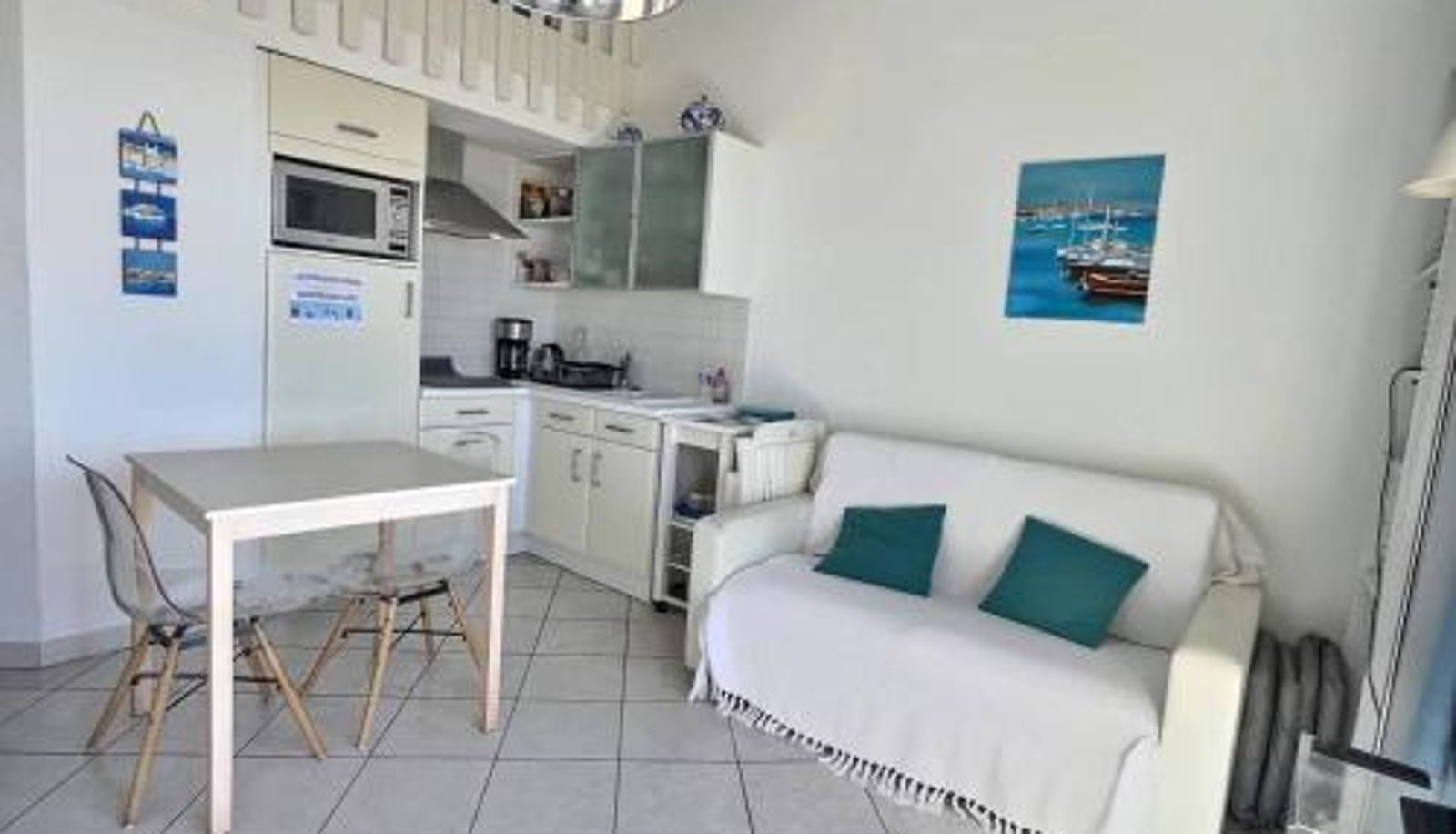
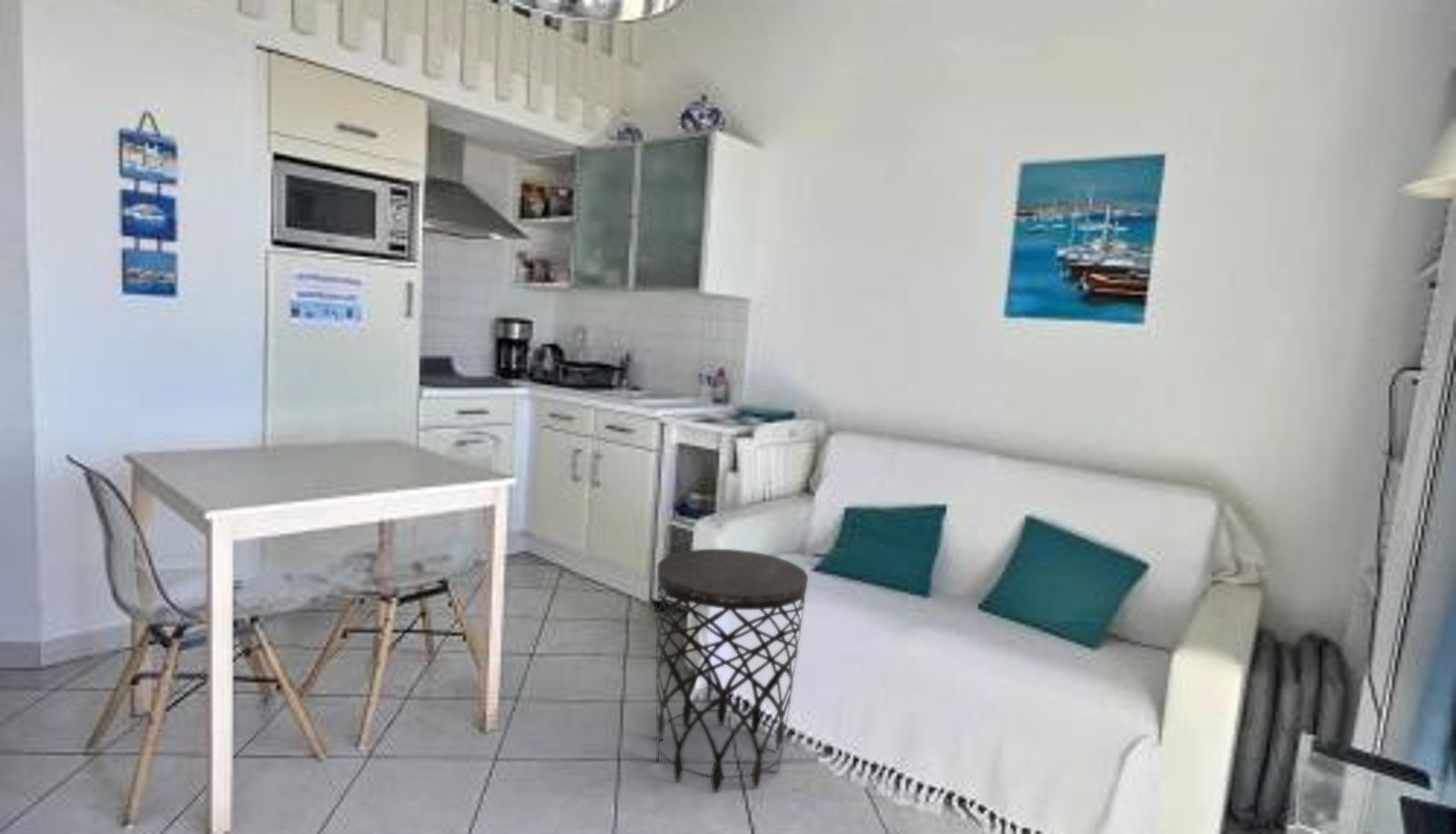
+ side table (725, 664)
